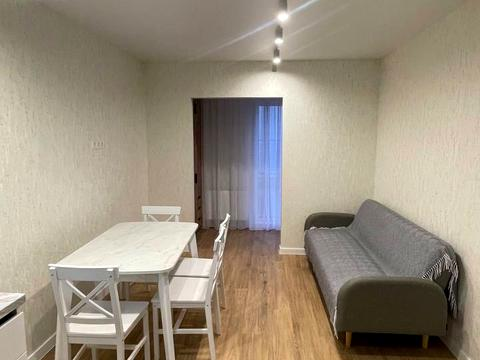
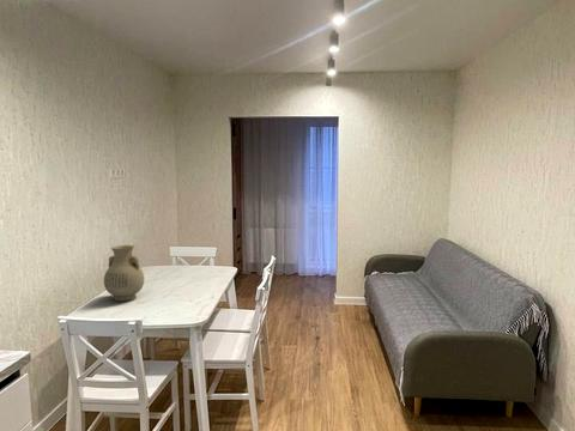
+ vase (123, 272)
